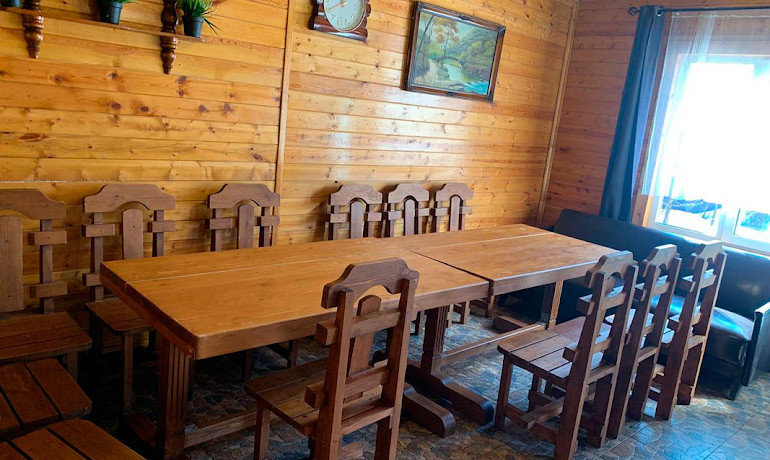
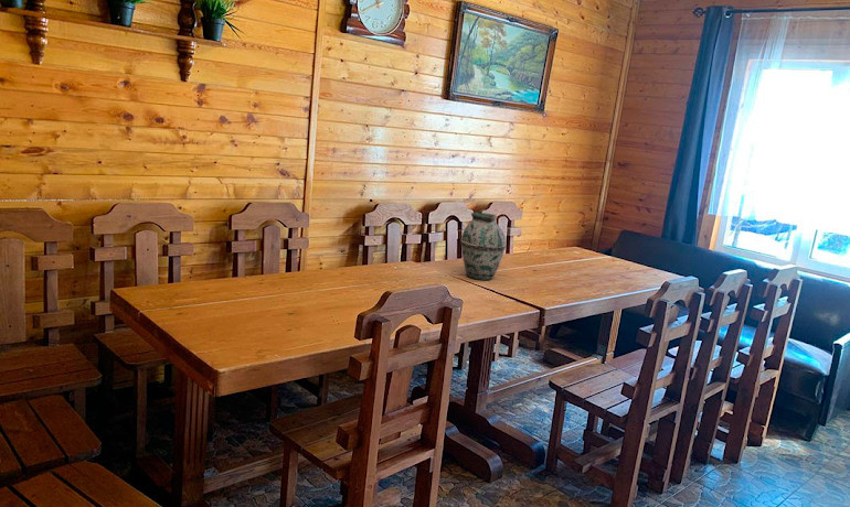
+ vase (482, 246)
